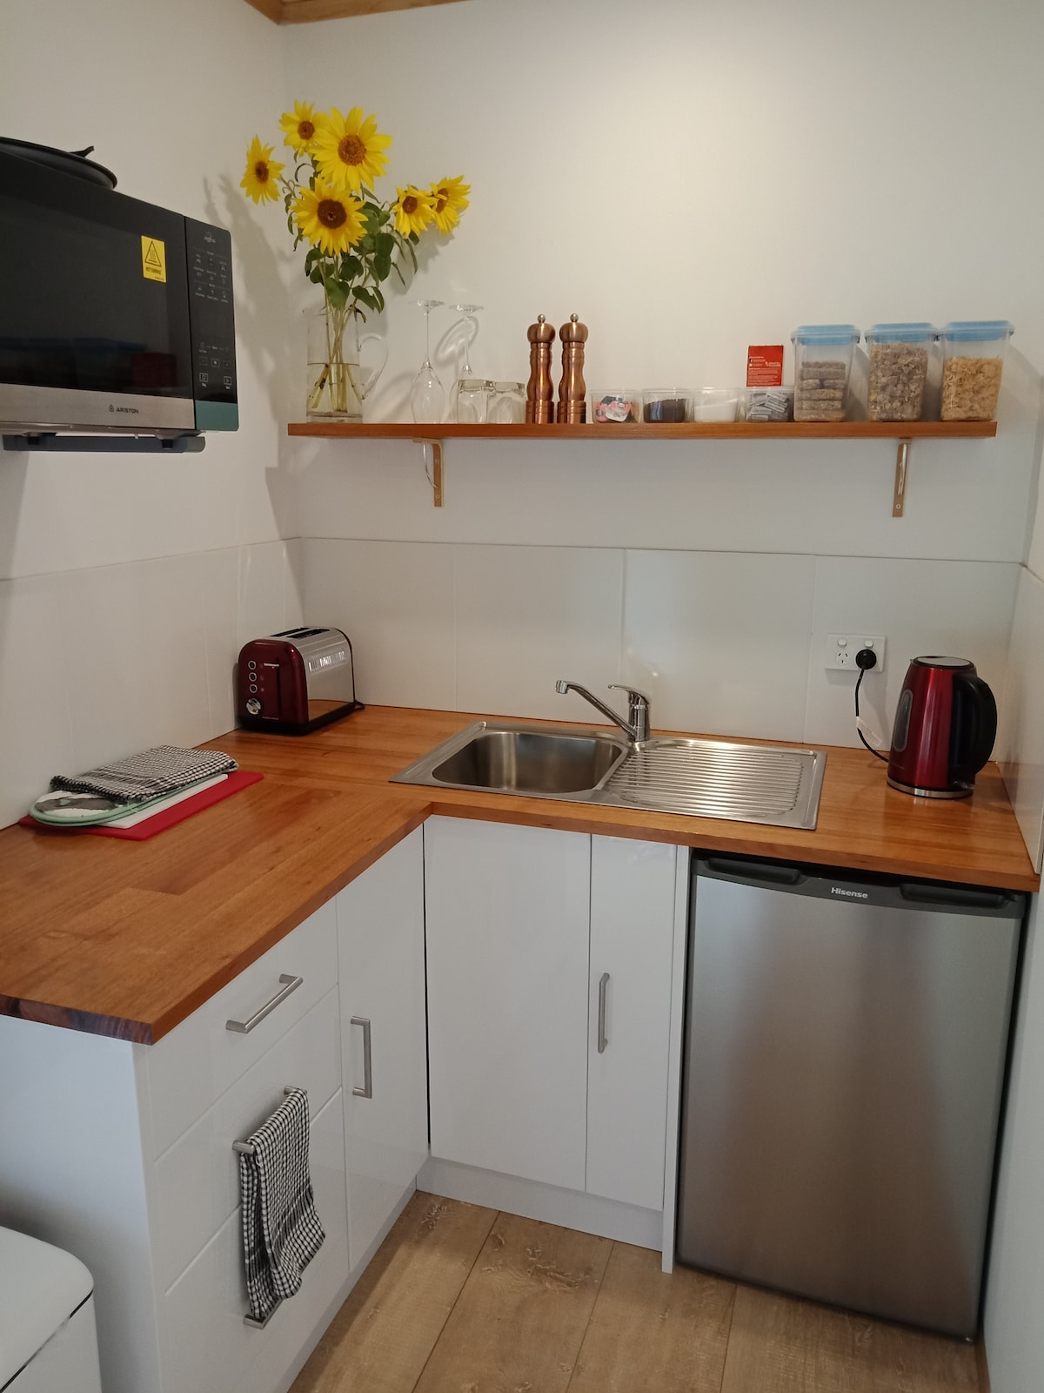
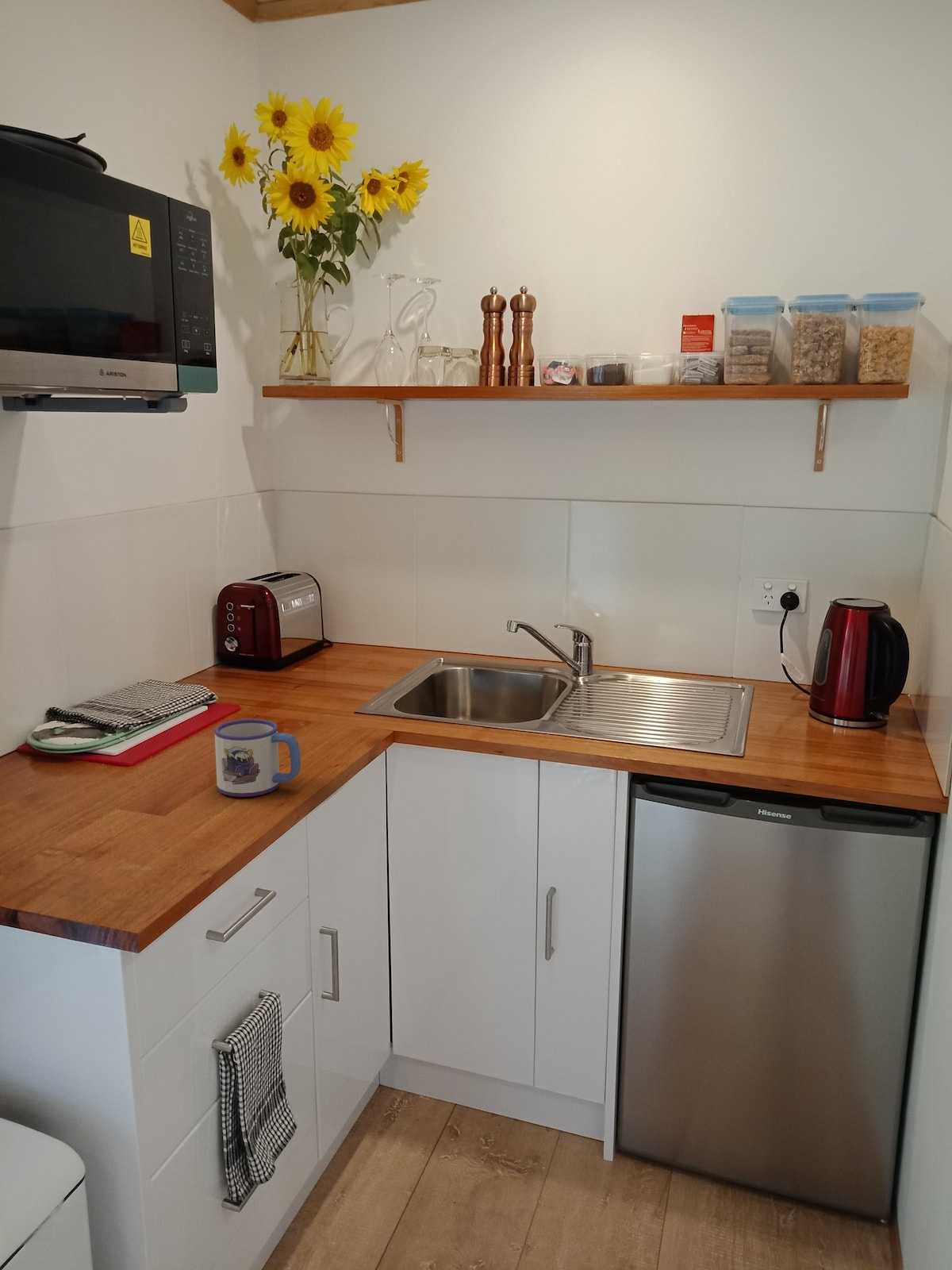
+ mug (259, 757)
